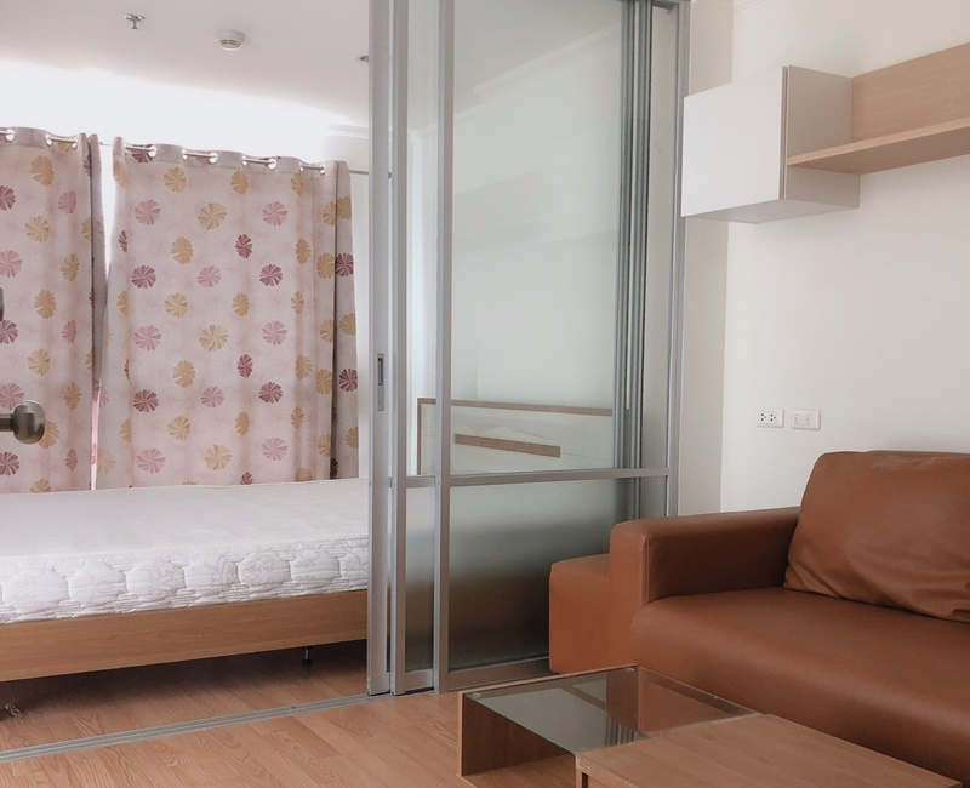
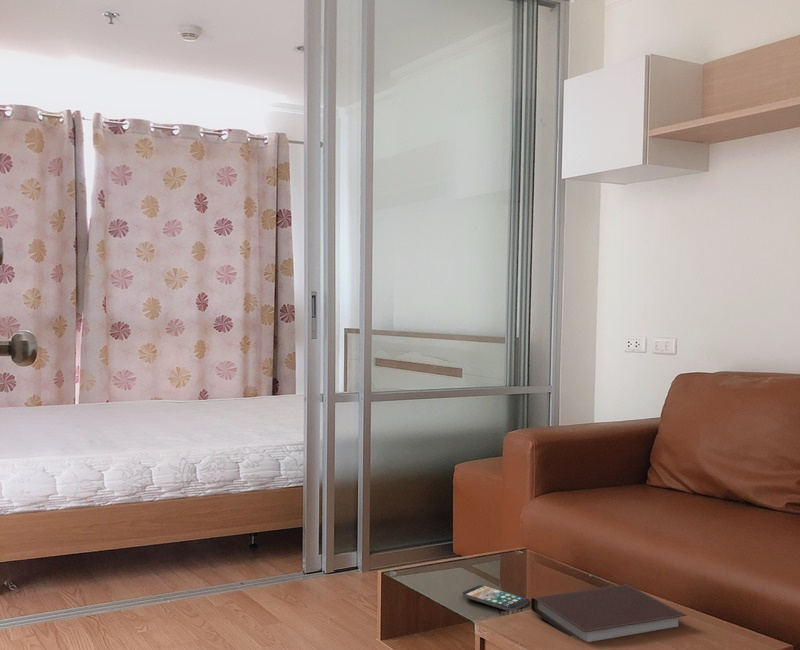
+ notebook (606, 612)
+ smartphone (495, 597)
